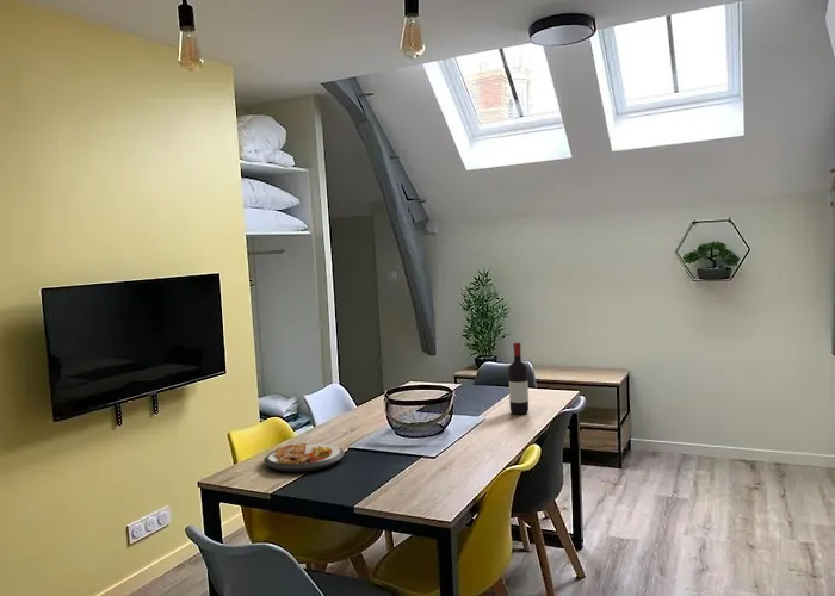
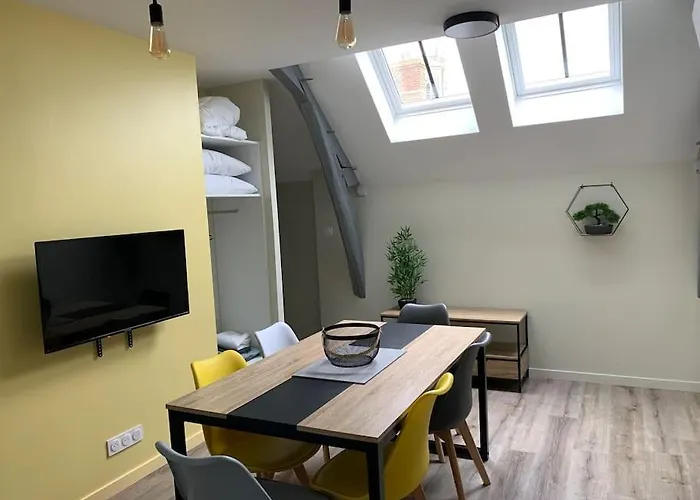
- plate (304, 453)
- wine bottle (518, 378)
